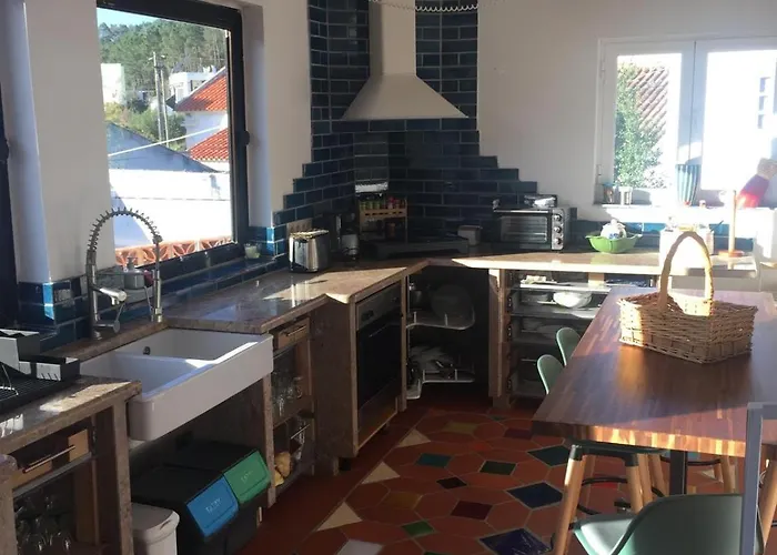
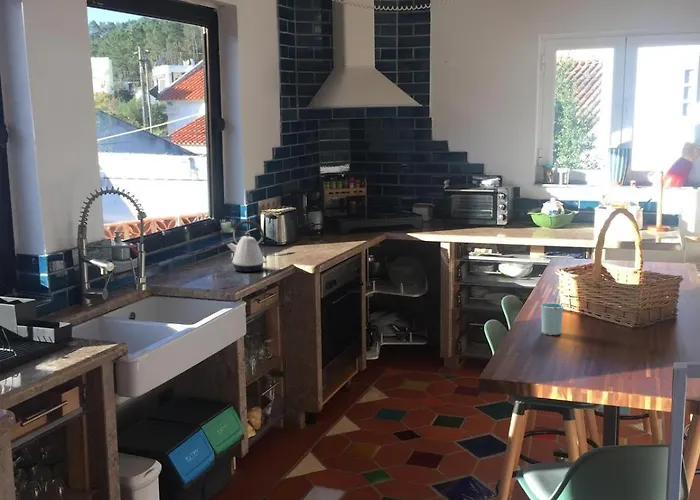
+ kettle (246, 245)
+ cup (552, 316)
